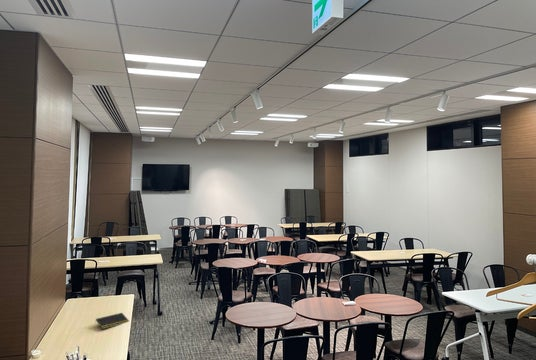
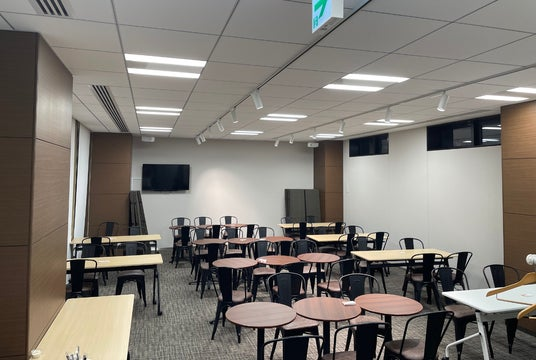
- notepad (112, 320)
